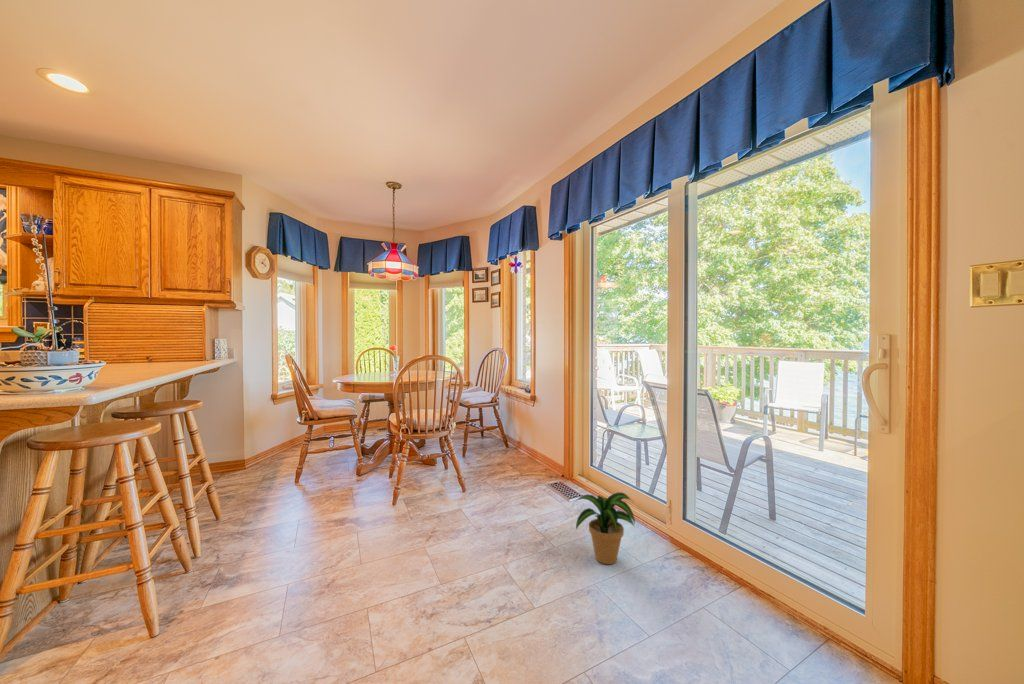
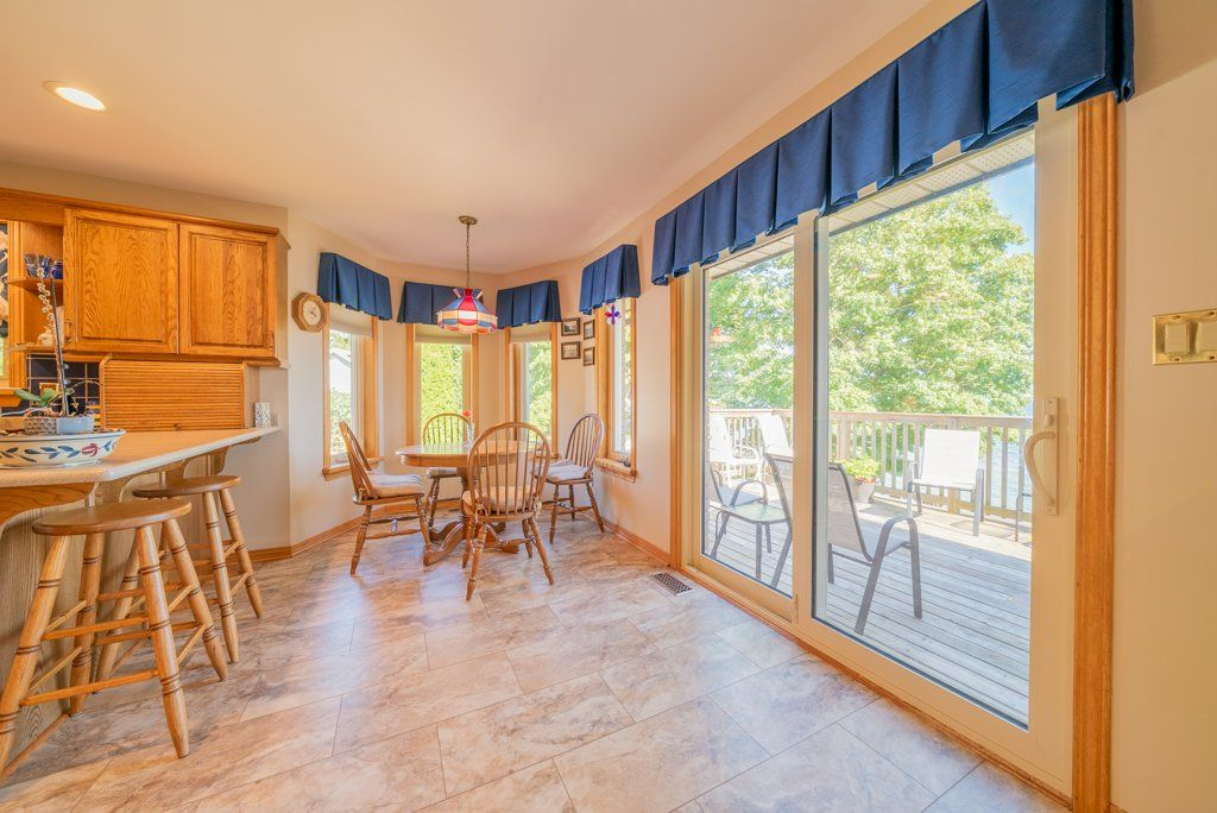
- potted plant (606, 527)
